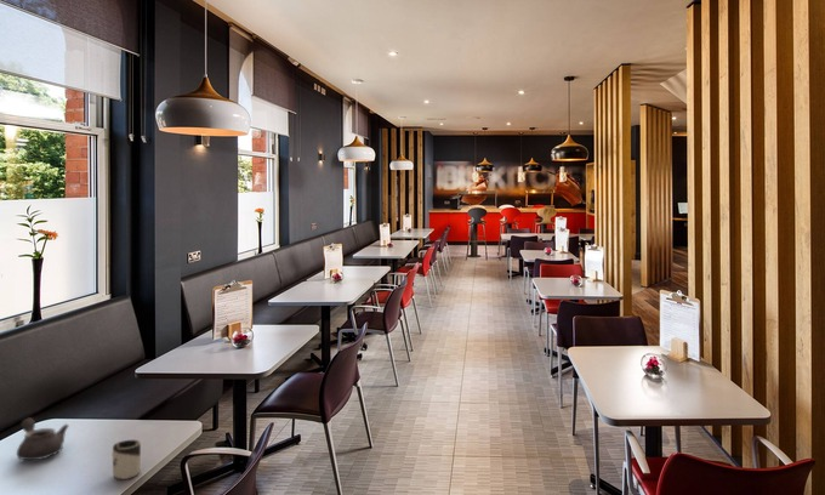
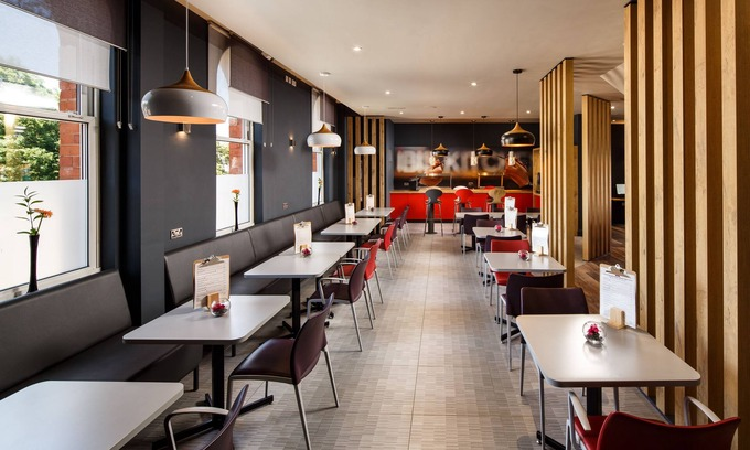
- cup (124, 457)
- teapot (39, 437)
